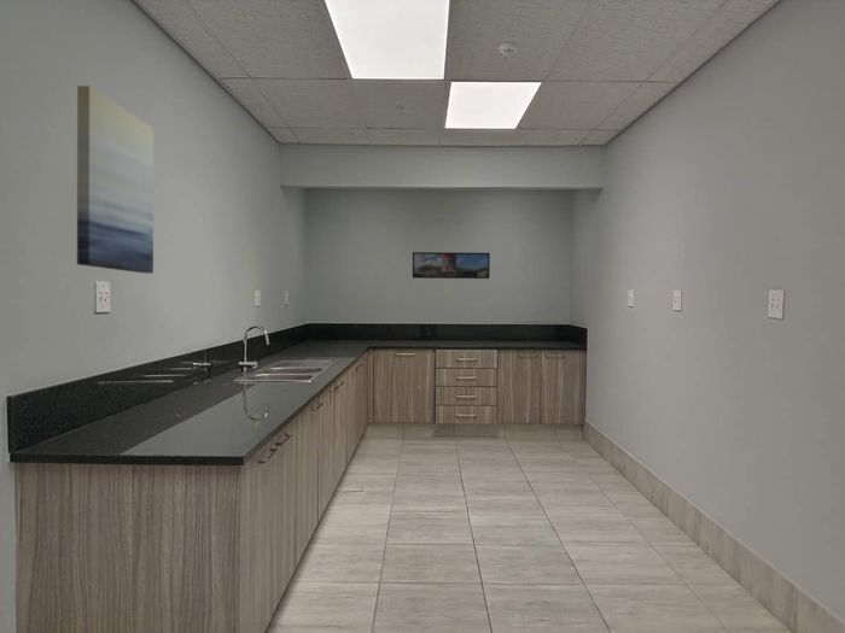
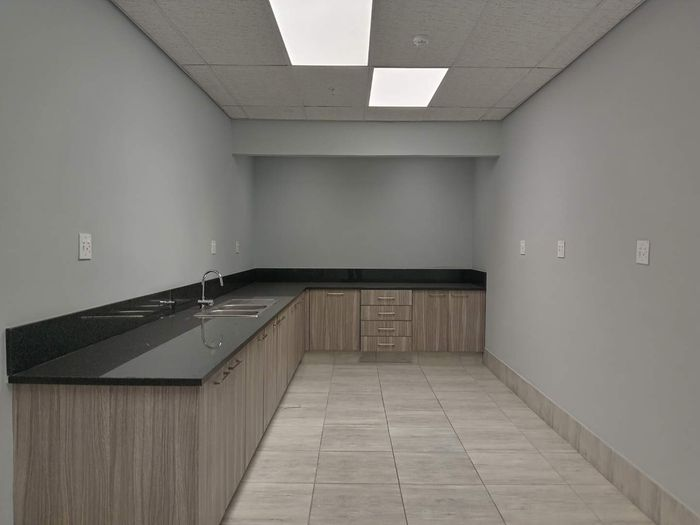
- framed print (450, 265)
- wall art (118, 189)
